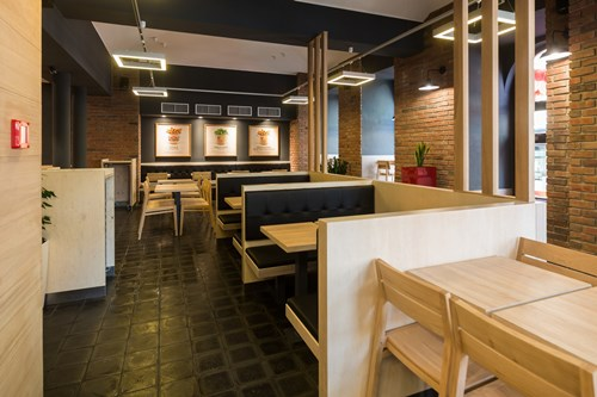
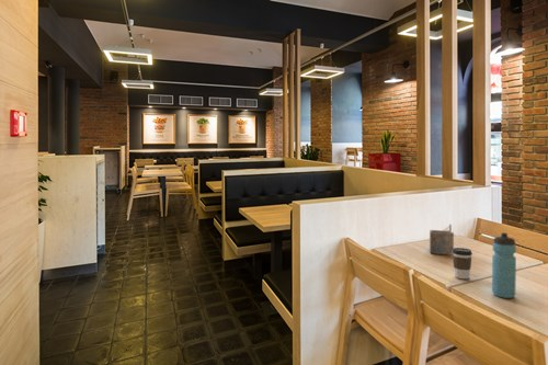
+ napkin holder (441, 238)
+ coffee cup (461, 263)
+ water bottle (503, 264)
